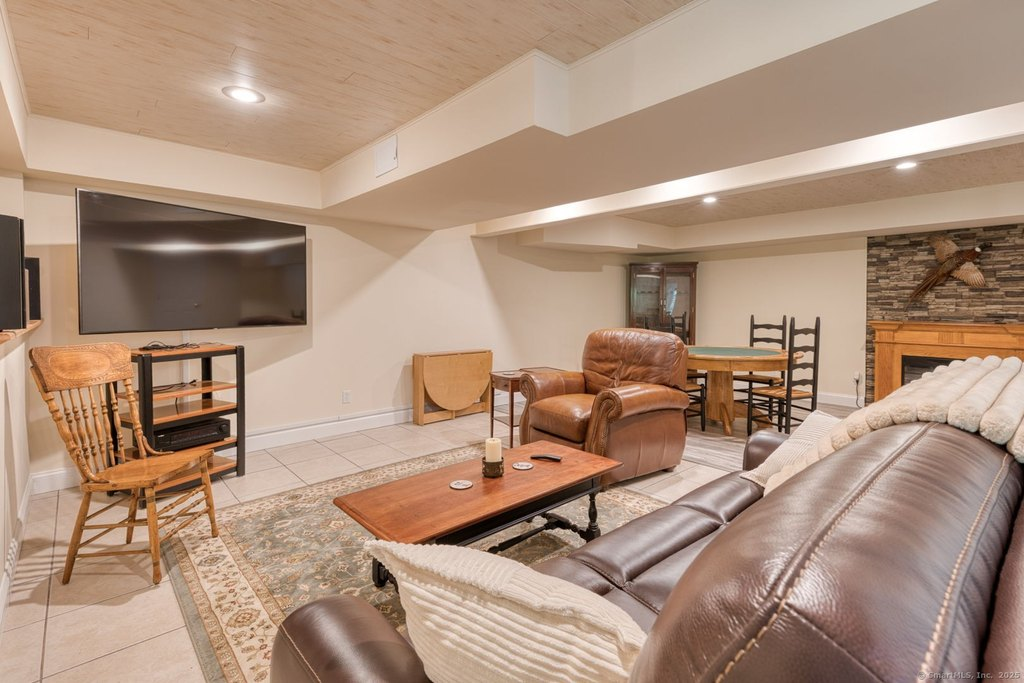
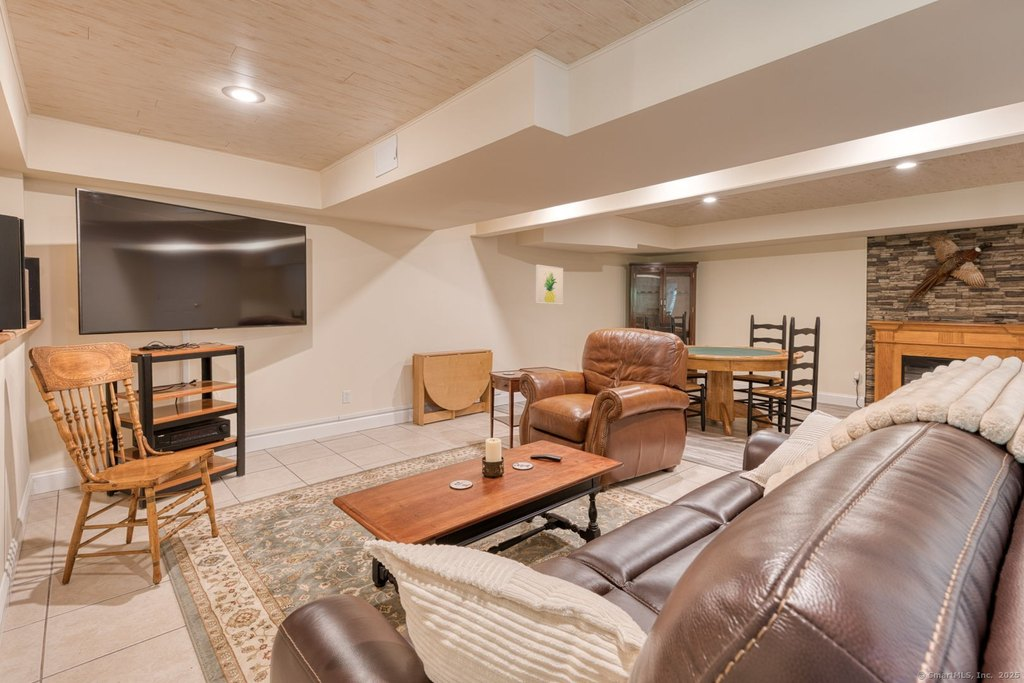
+ wall art (549, 285)
